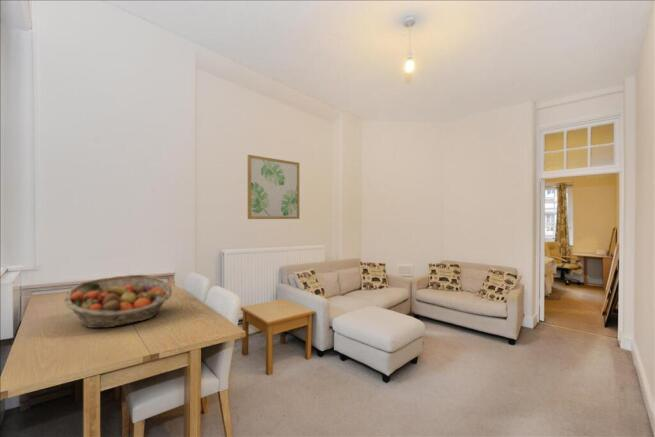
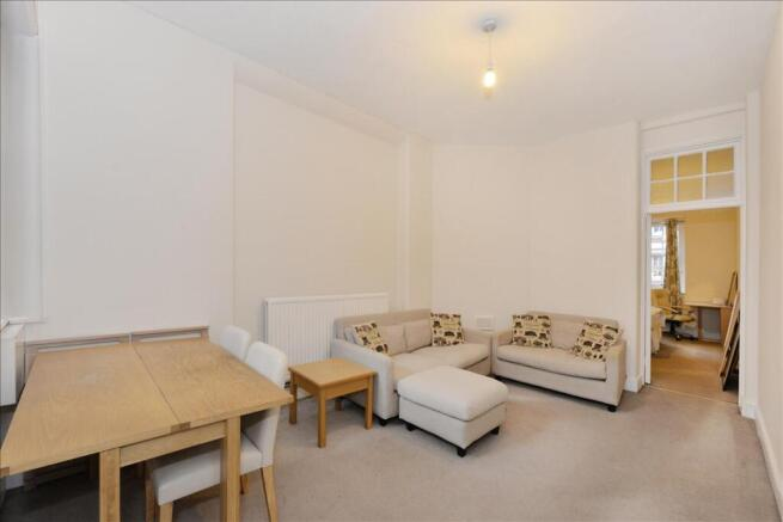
- wall art (275, 189)
- fruit basket (122, 299)
